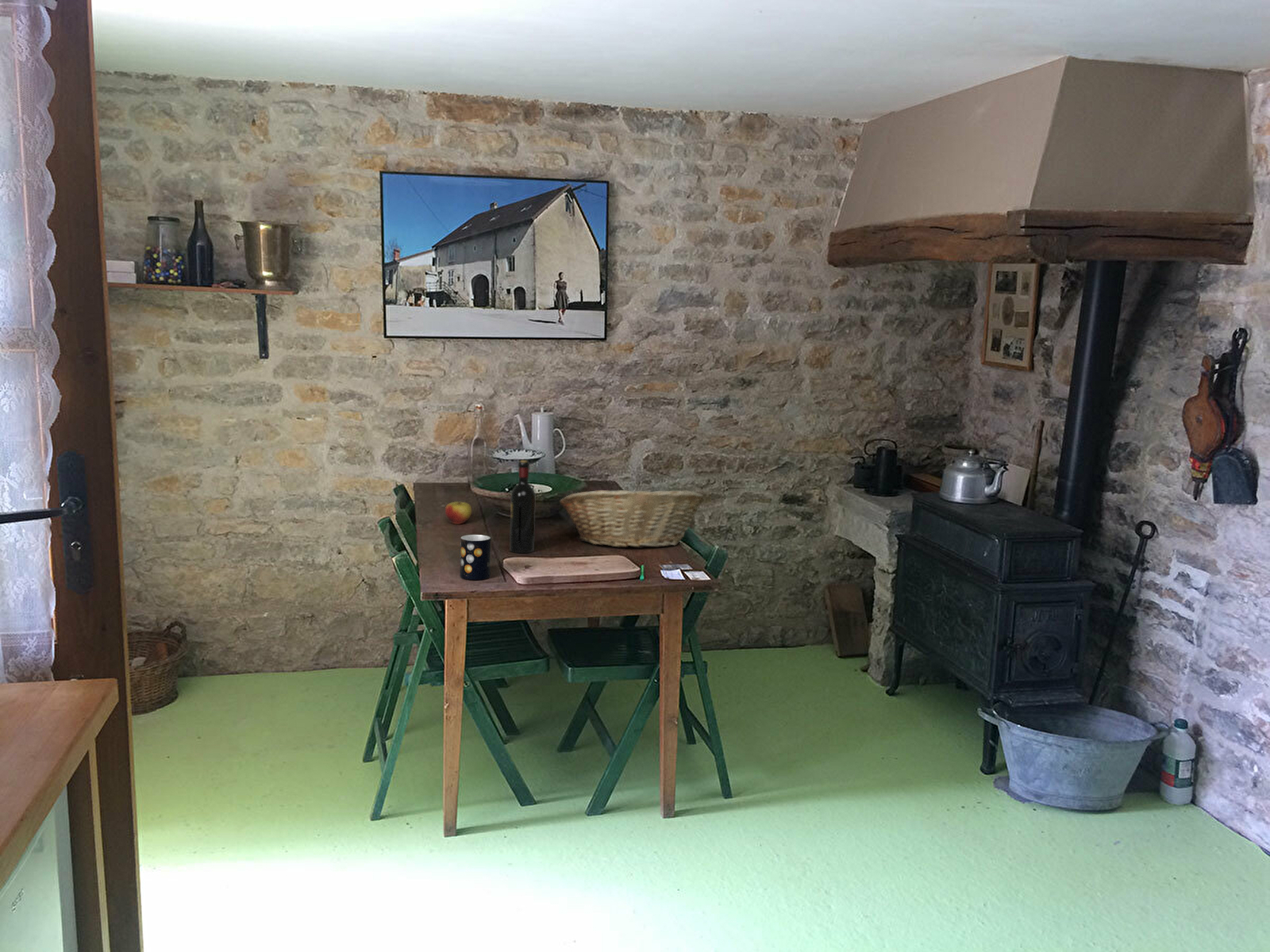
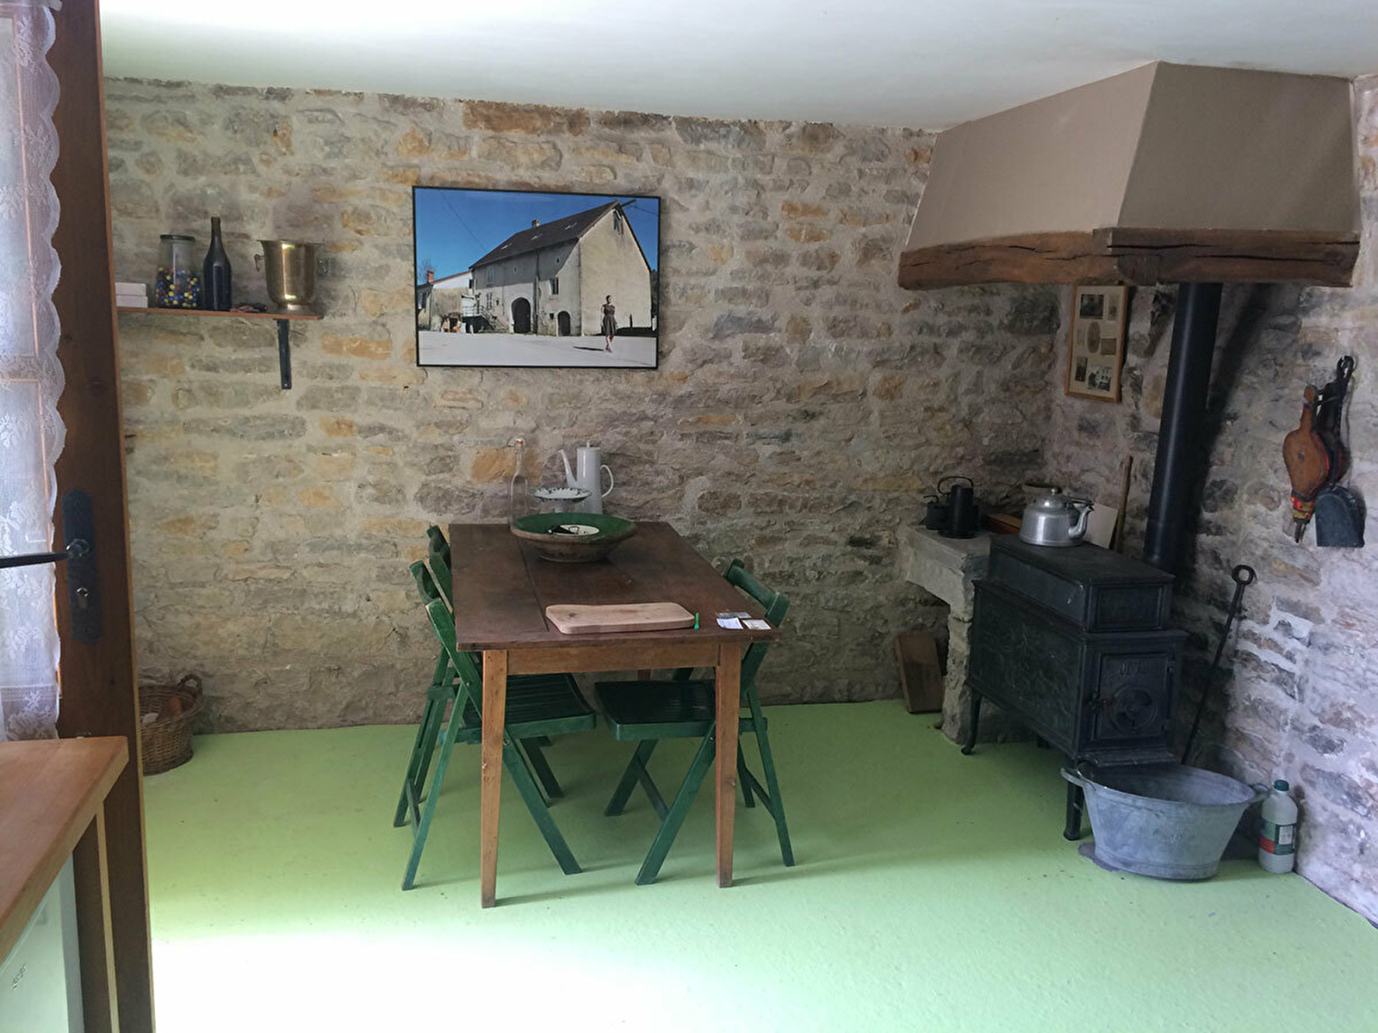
- wine bottle (522, 505)
- apple (458, 512)
- mug (474, 555)
- fruit basket (631, 512)
